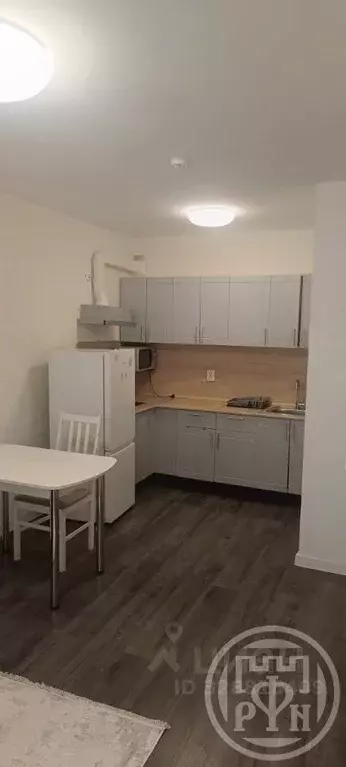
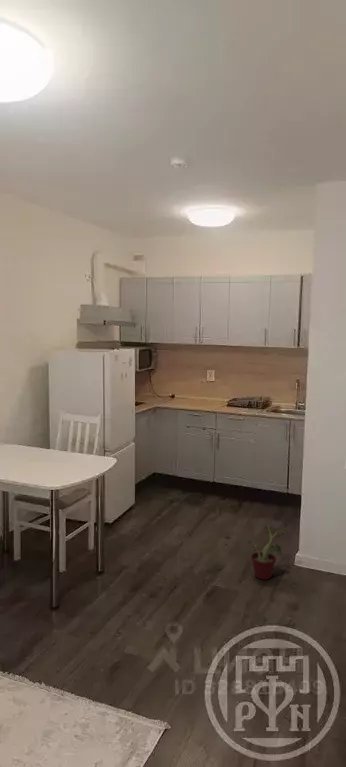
+ potted plant (268, 547)
